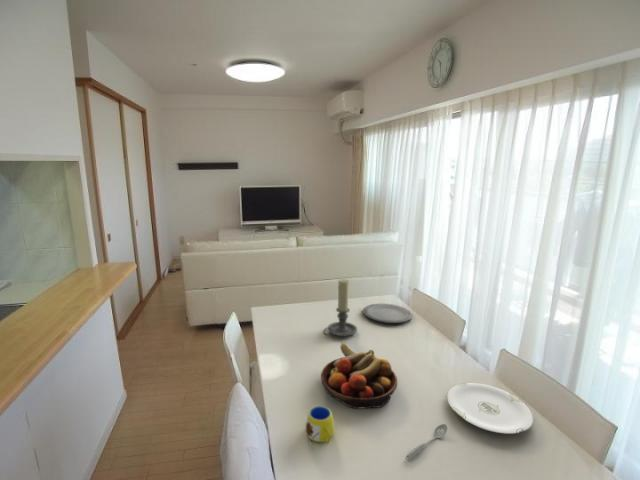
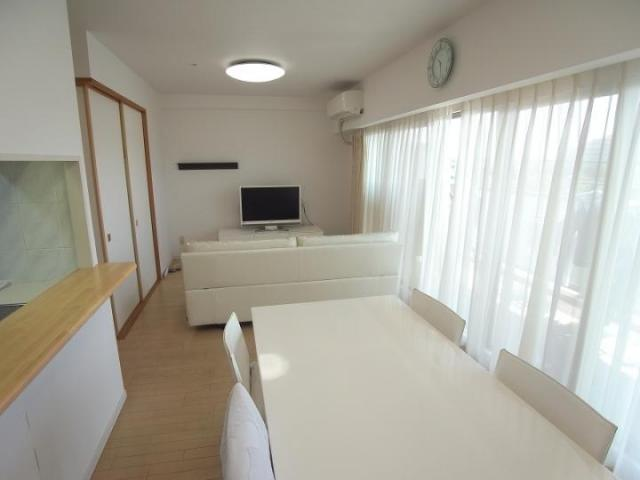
- candle holder (340, 306)
- spoon (427, 442)
- plate (387, 313)
- fruit bowl (358, 372)
- plate (487, 408)
- mug (321, 426)
